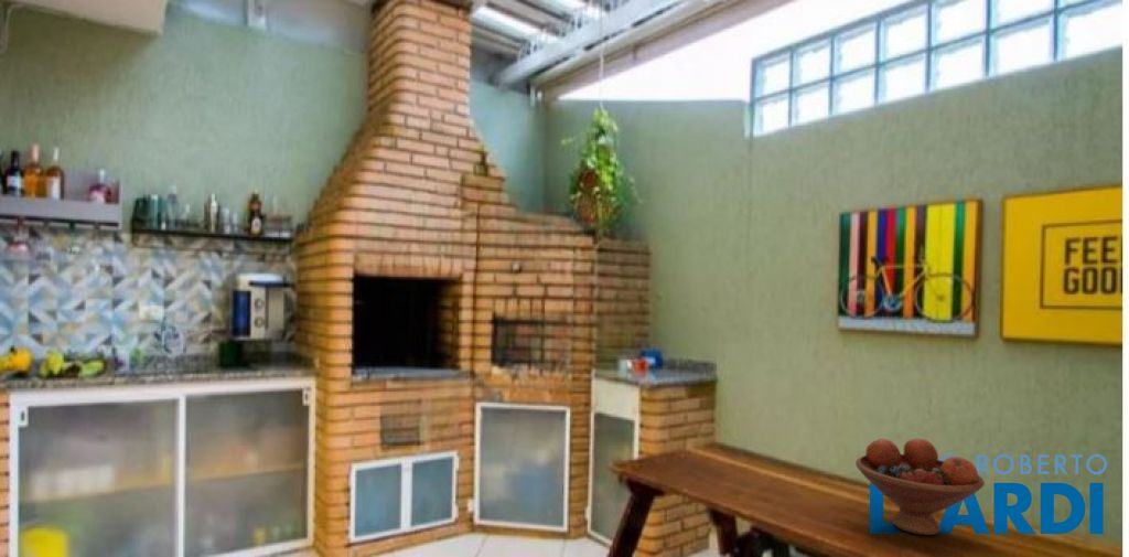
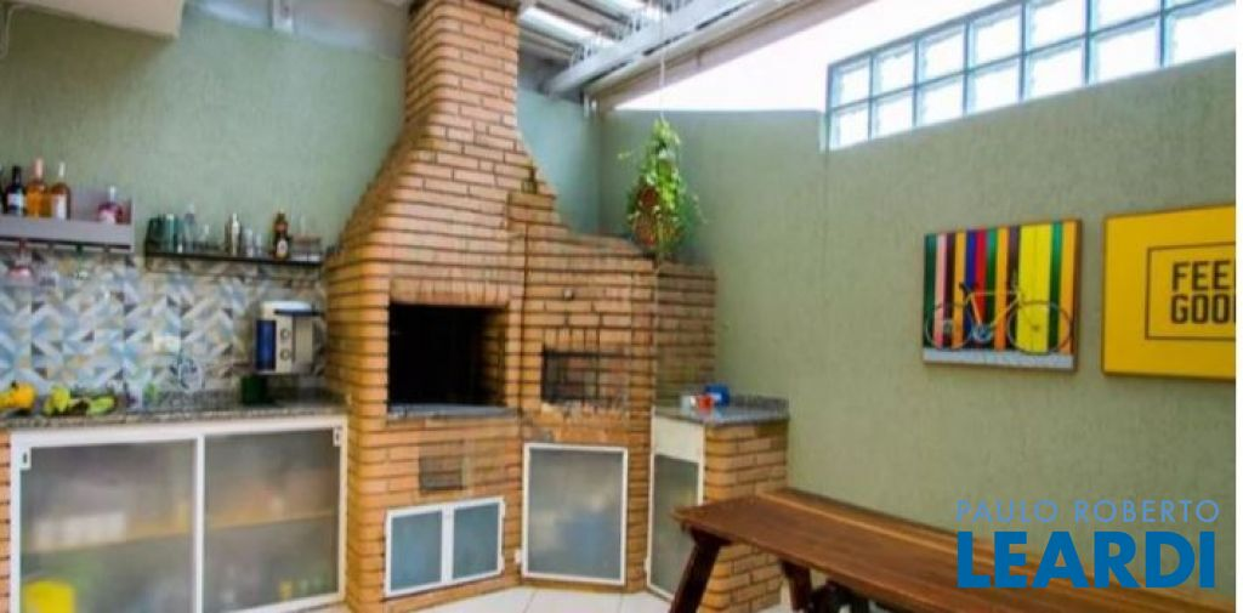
- fruit bowl (916, 486)
